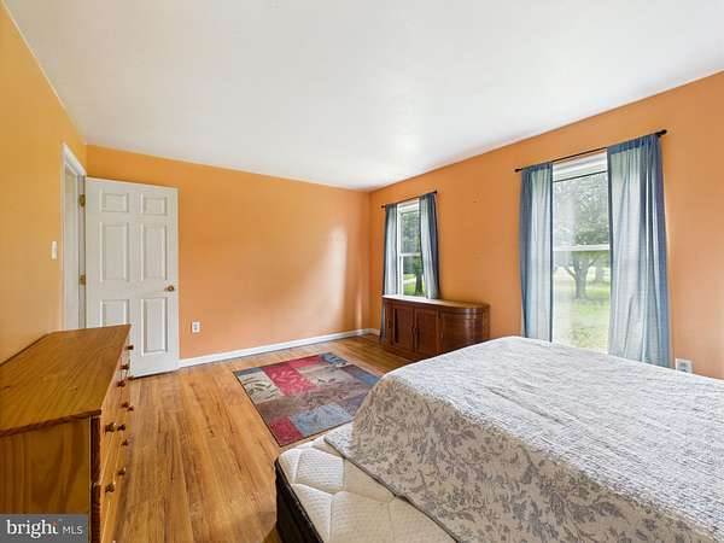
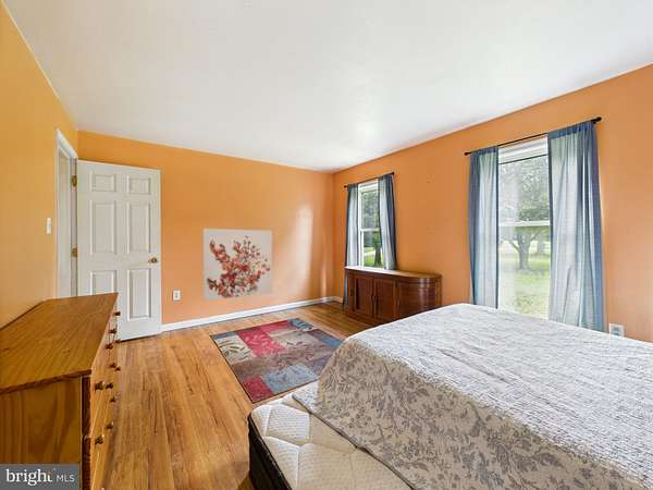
+ wall art (239, 262)
